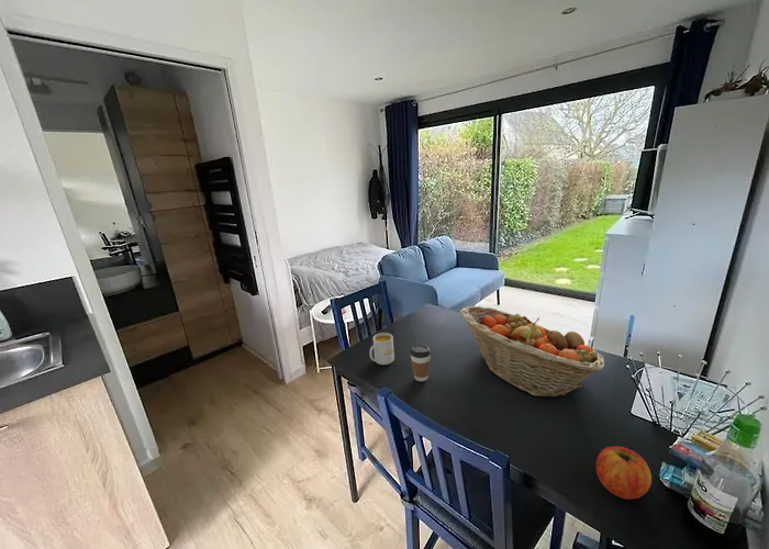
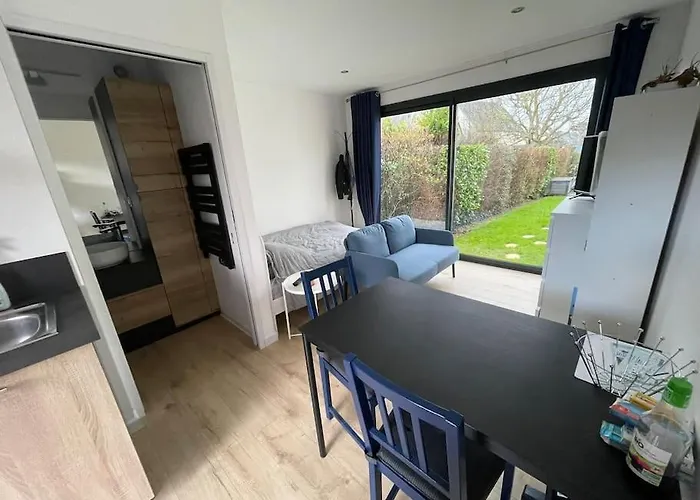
- mug (380, 349)
- coffee cup (420, 362)
- apple (622, 469)
- fruit basket (524, 341)
